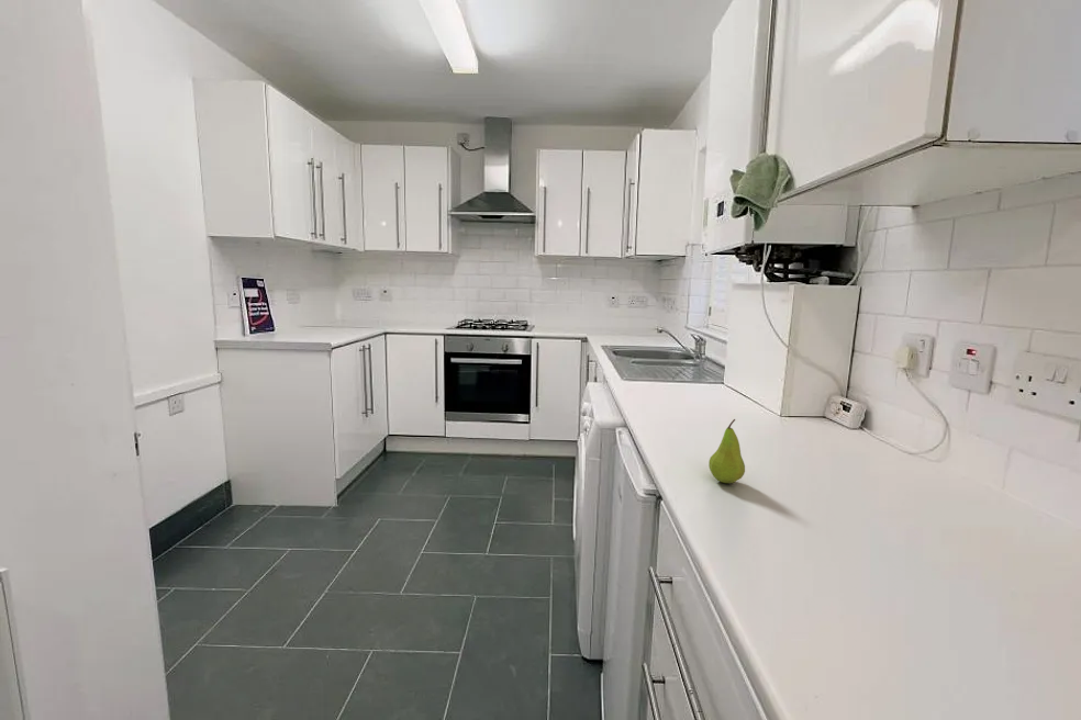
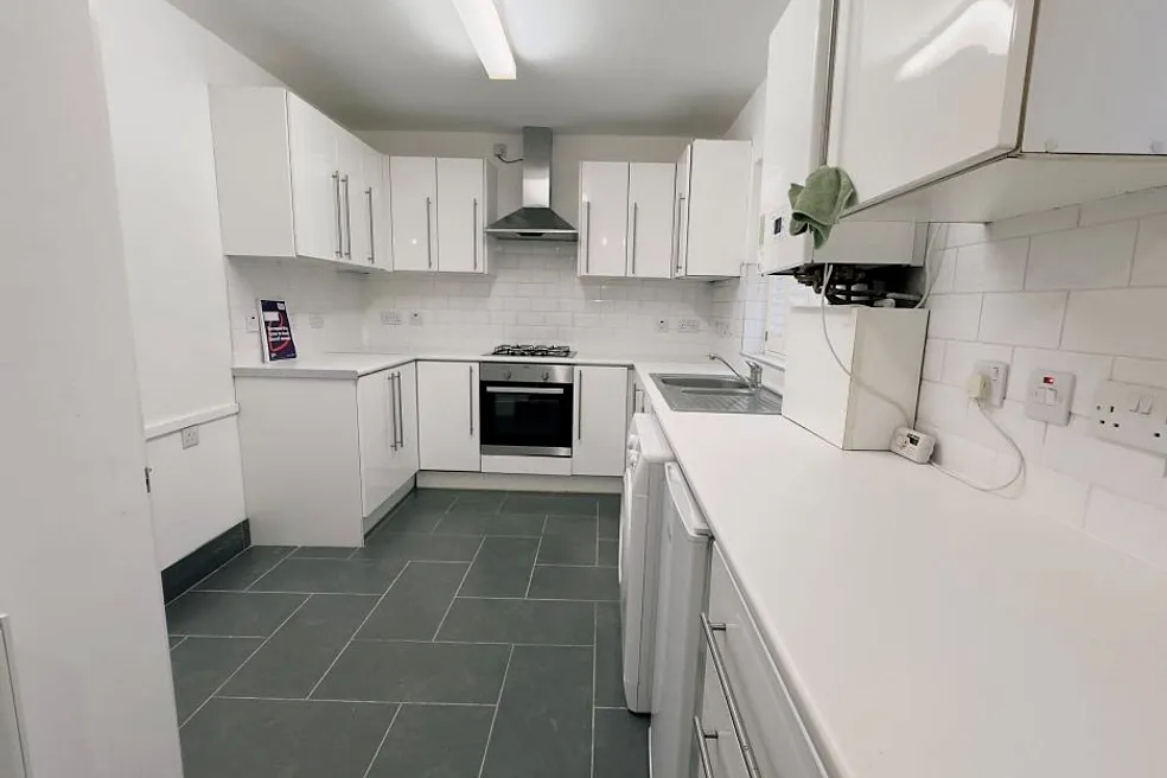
- fruit (727, 449)
